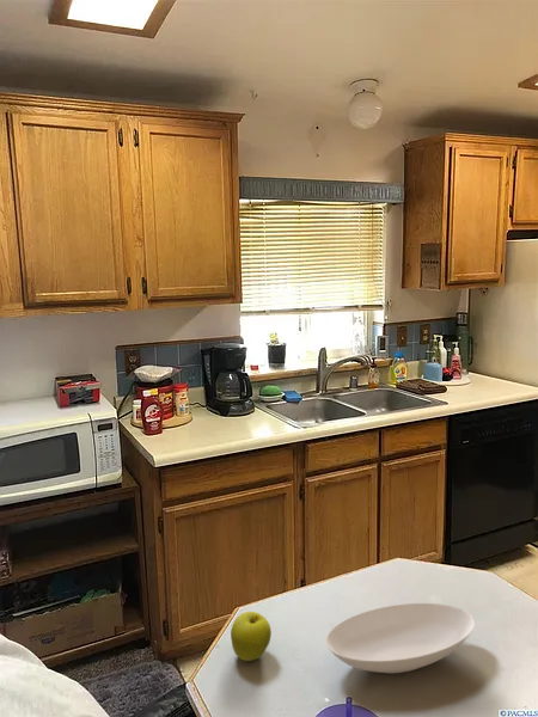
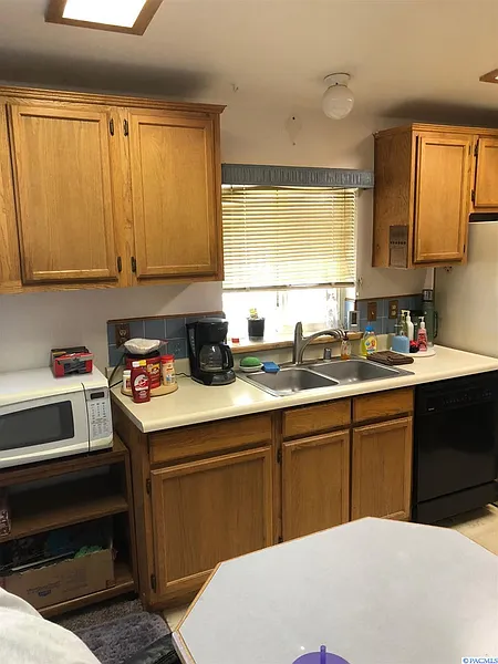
- fruit (251, 636)
- bowl (401, 644)
